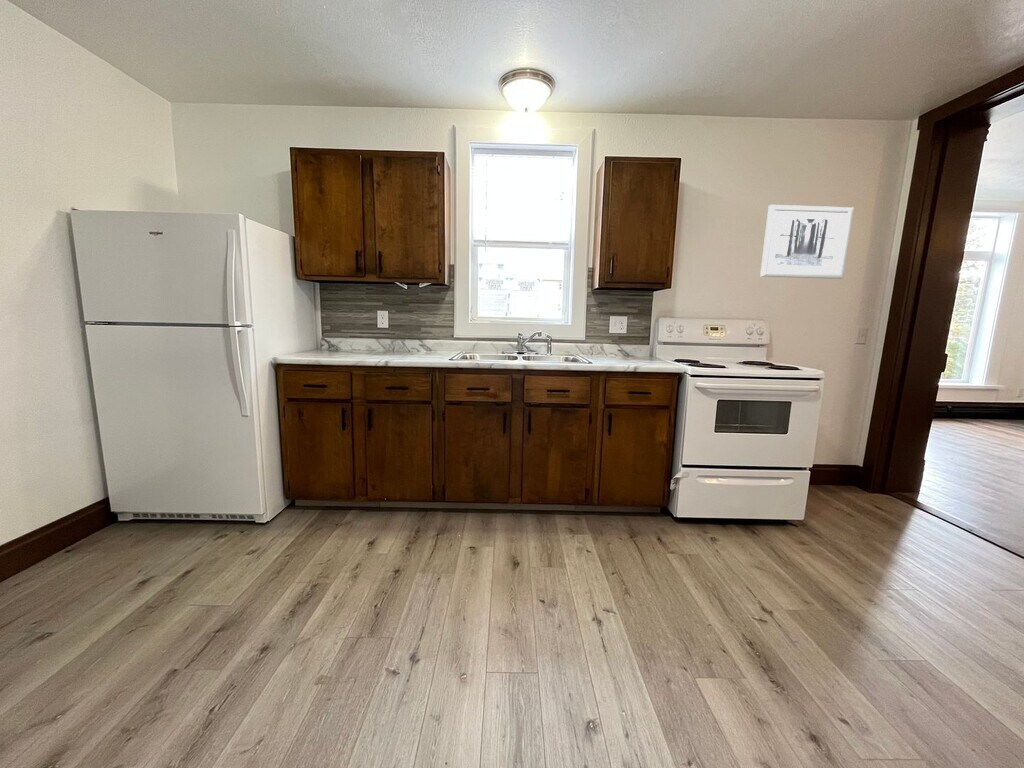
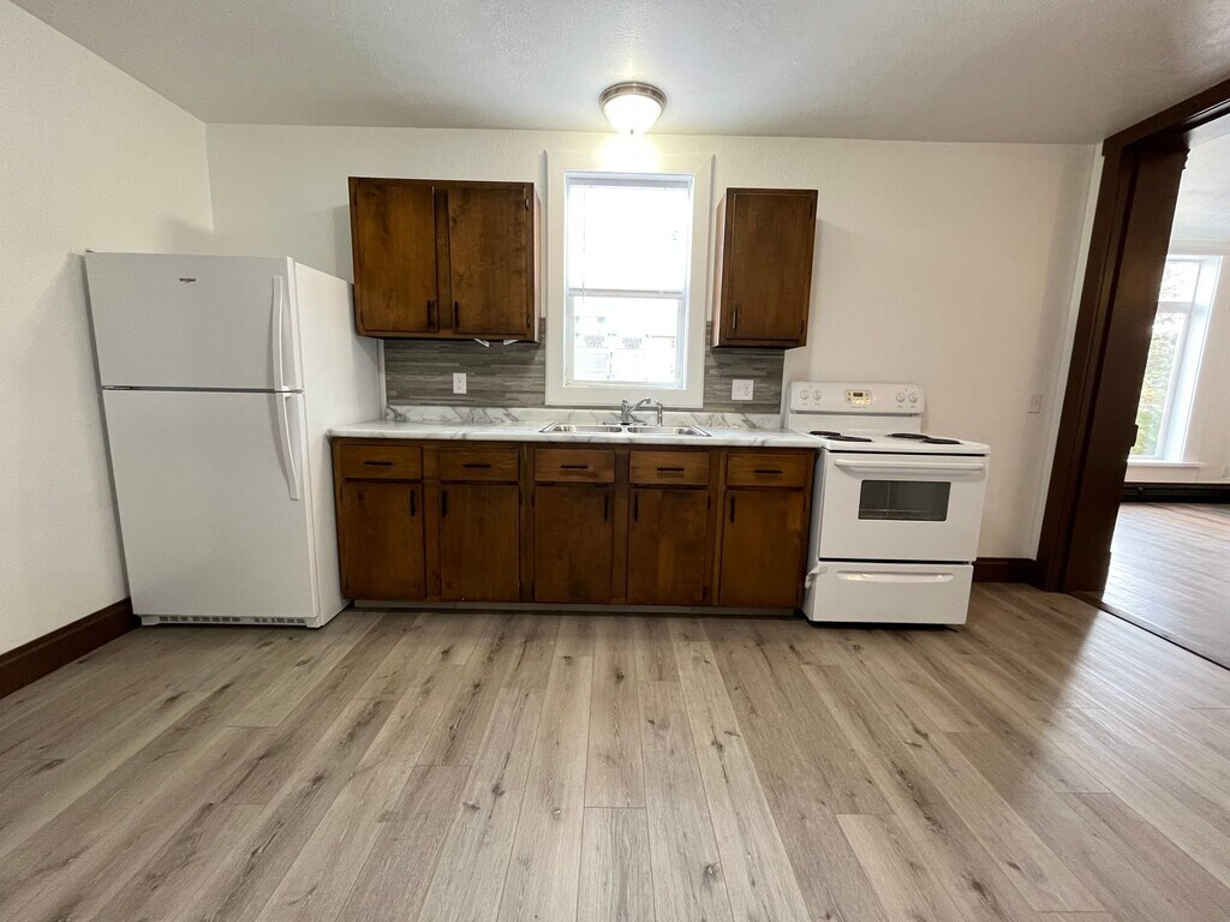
- wall art (806, 242)
